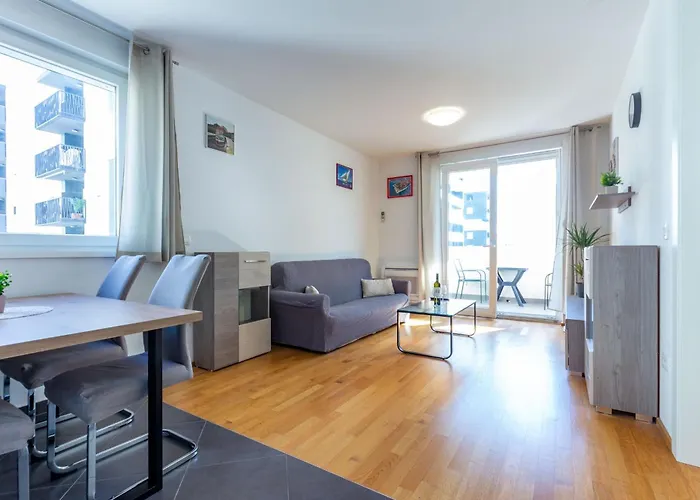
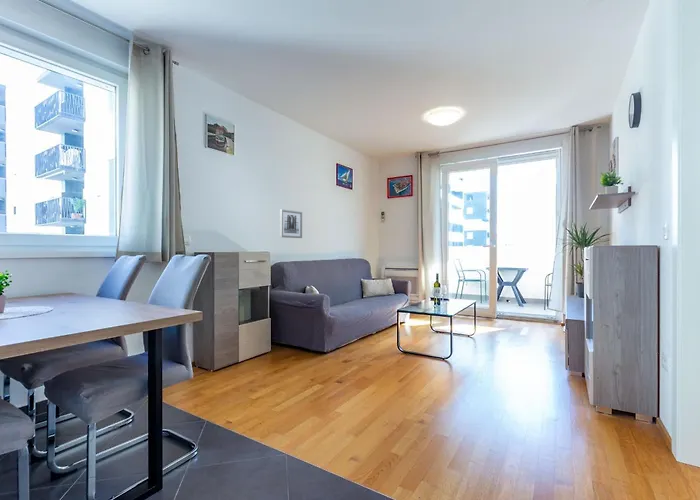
+ wall art (291, 224)
